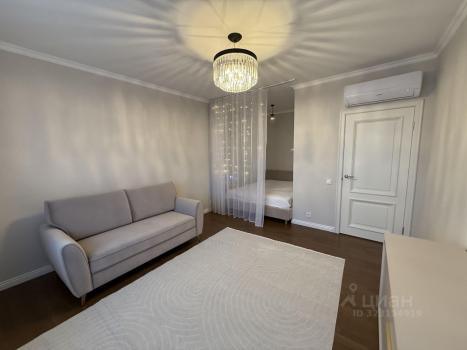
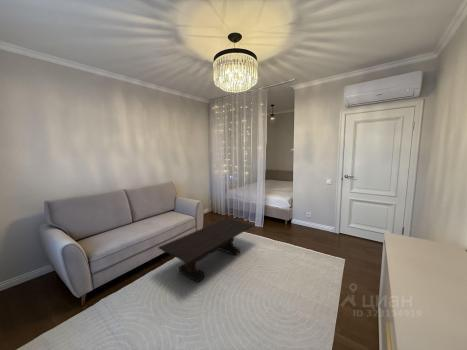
+ coffee table (212, 248)
